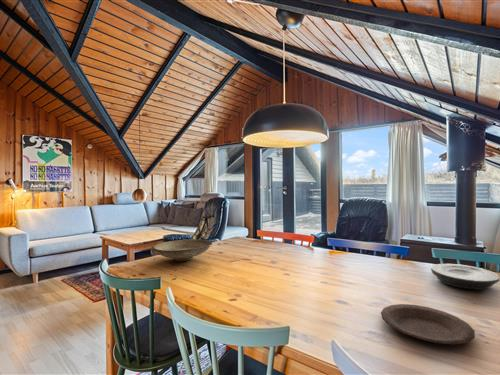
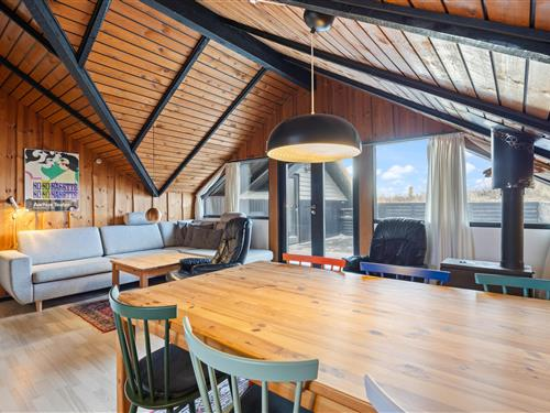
- plate (424, 324)
- decorative bowl (183, 251)
- plate (463, 277)
